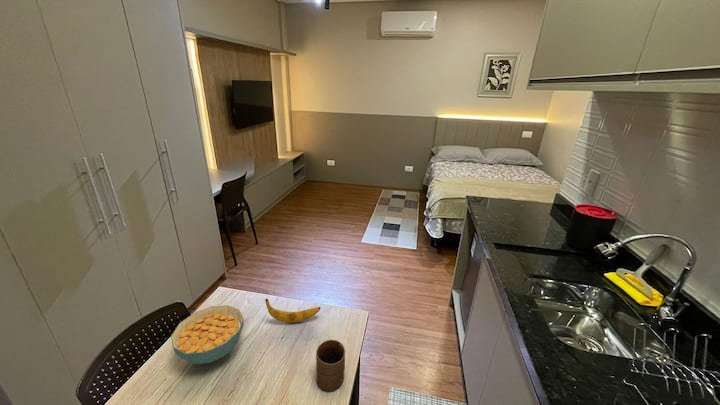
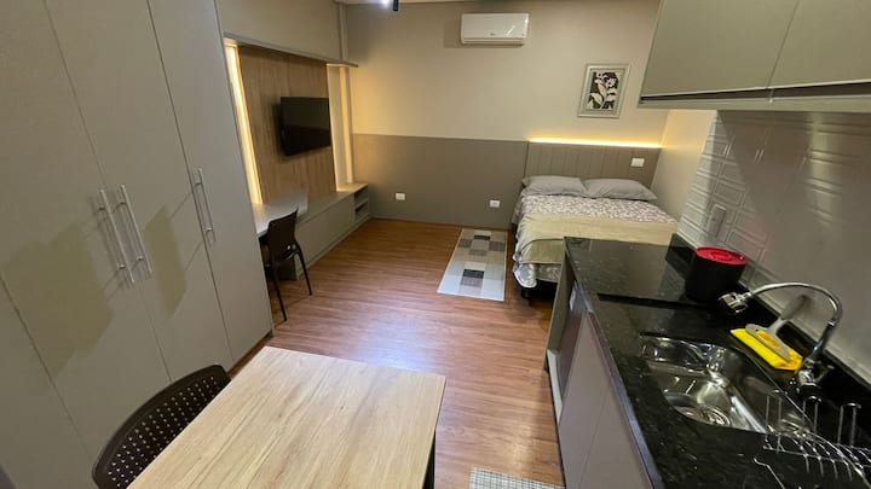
- banana (293, 312)
- cereal bowl (211, 339)
- cup (331, 364)
